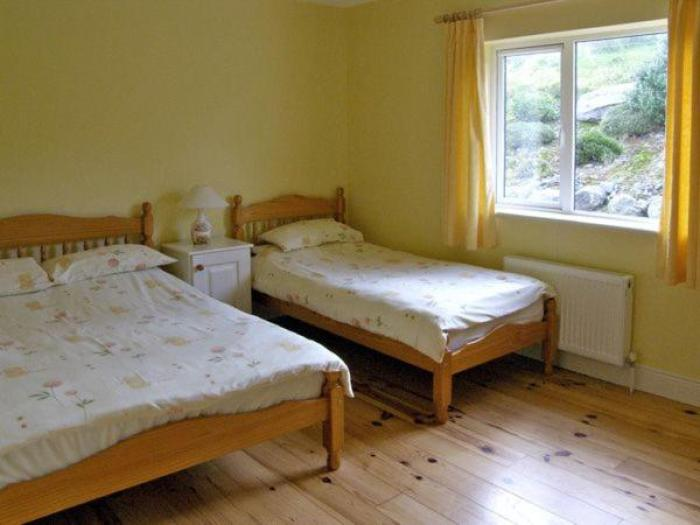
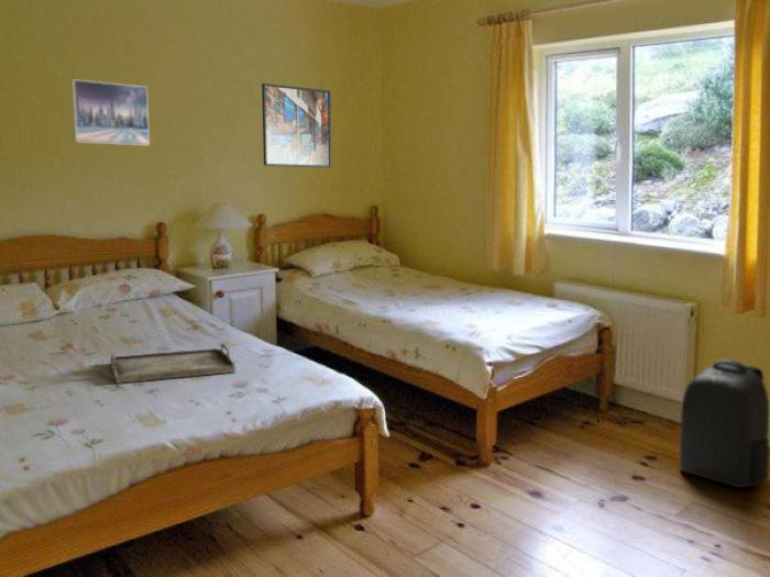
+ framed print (111, 113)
+ backpack (728, 415)
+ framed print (297, 126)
+ serving tray (170, 358)
